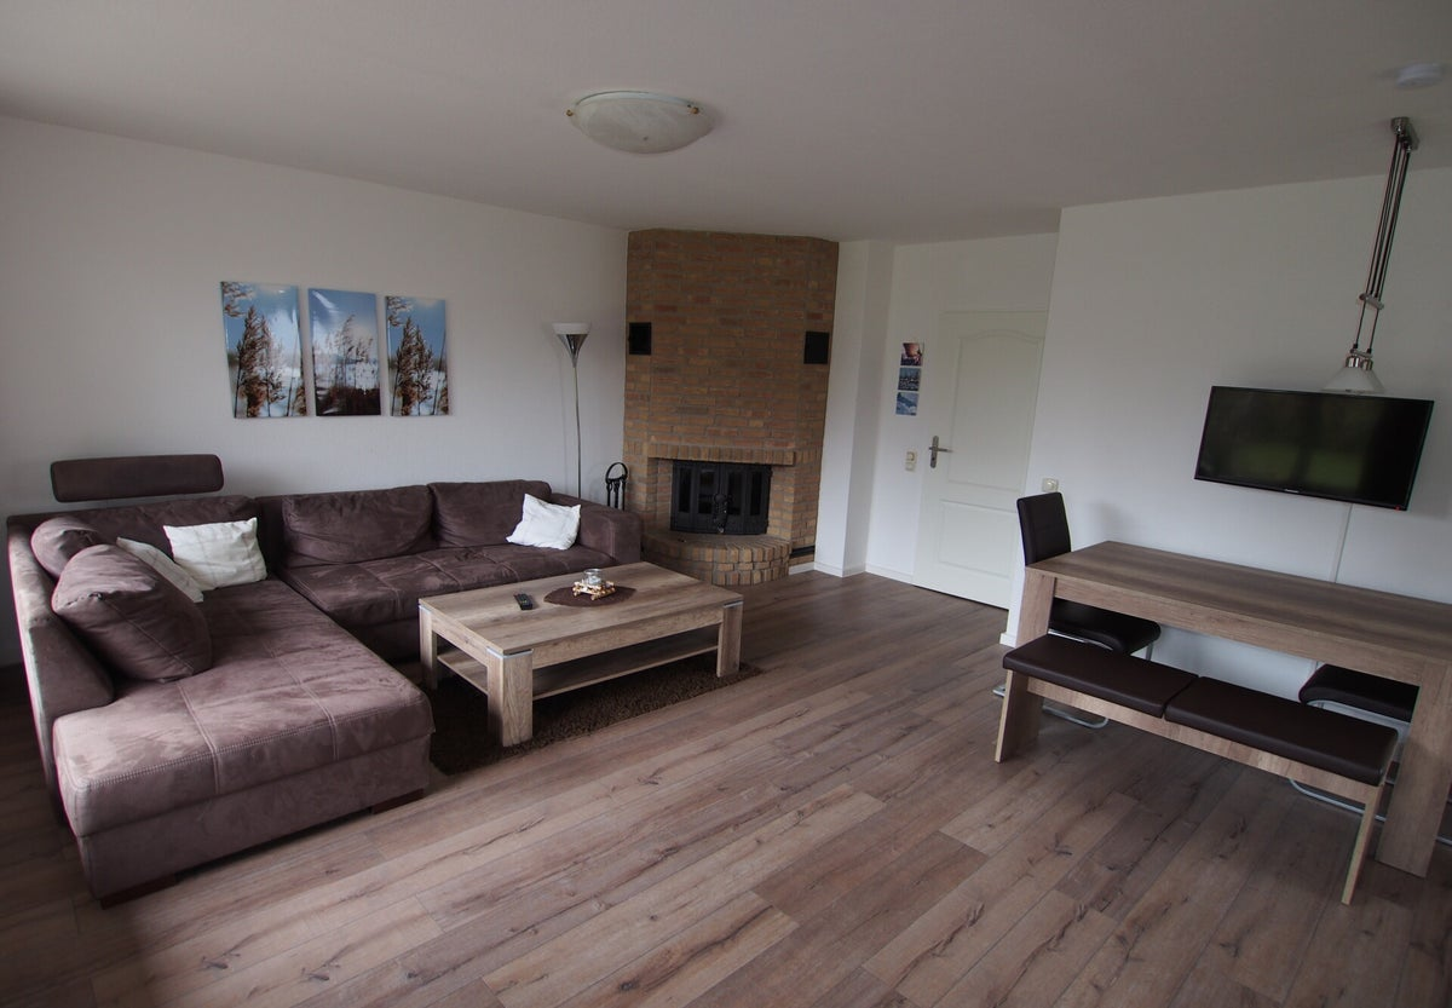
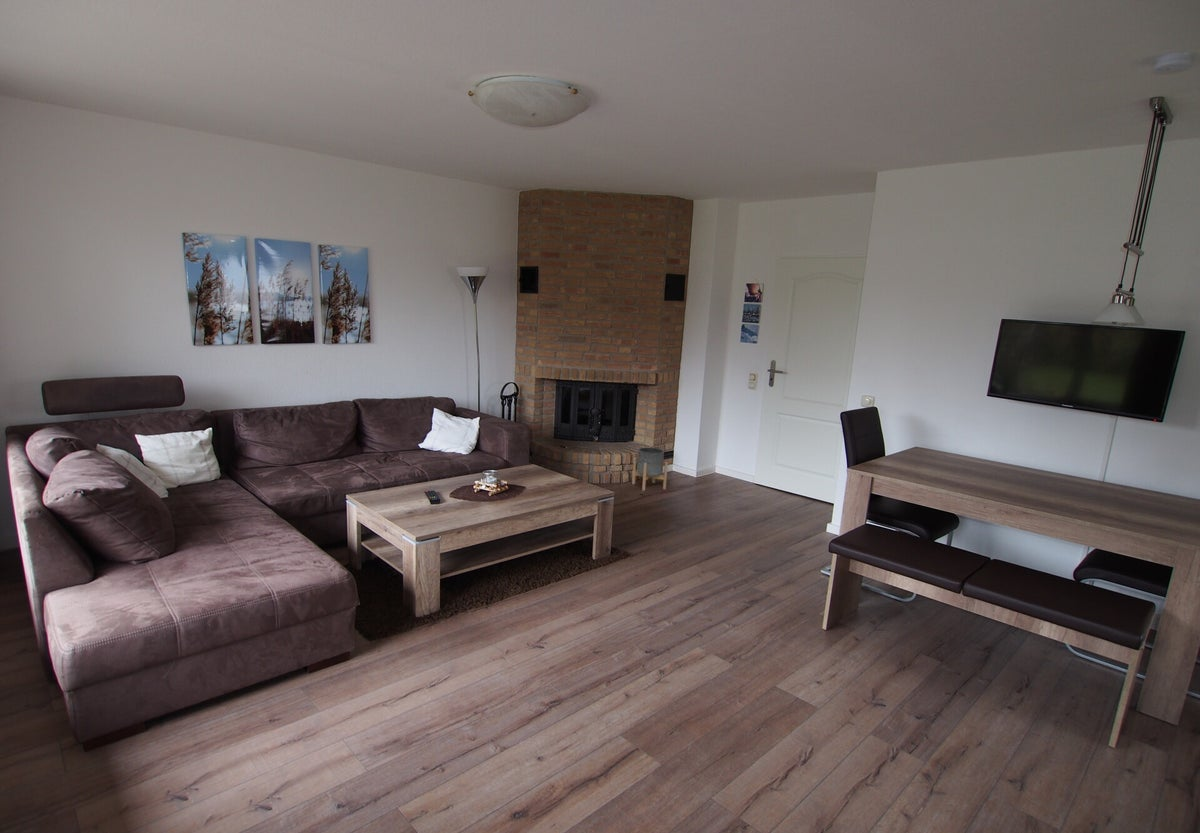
+ planter (650, 468)
